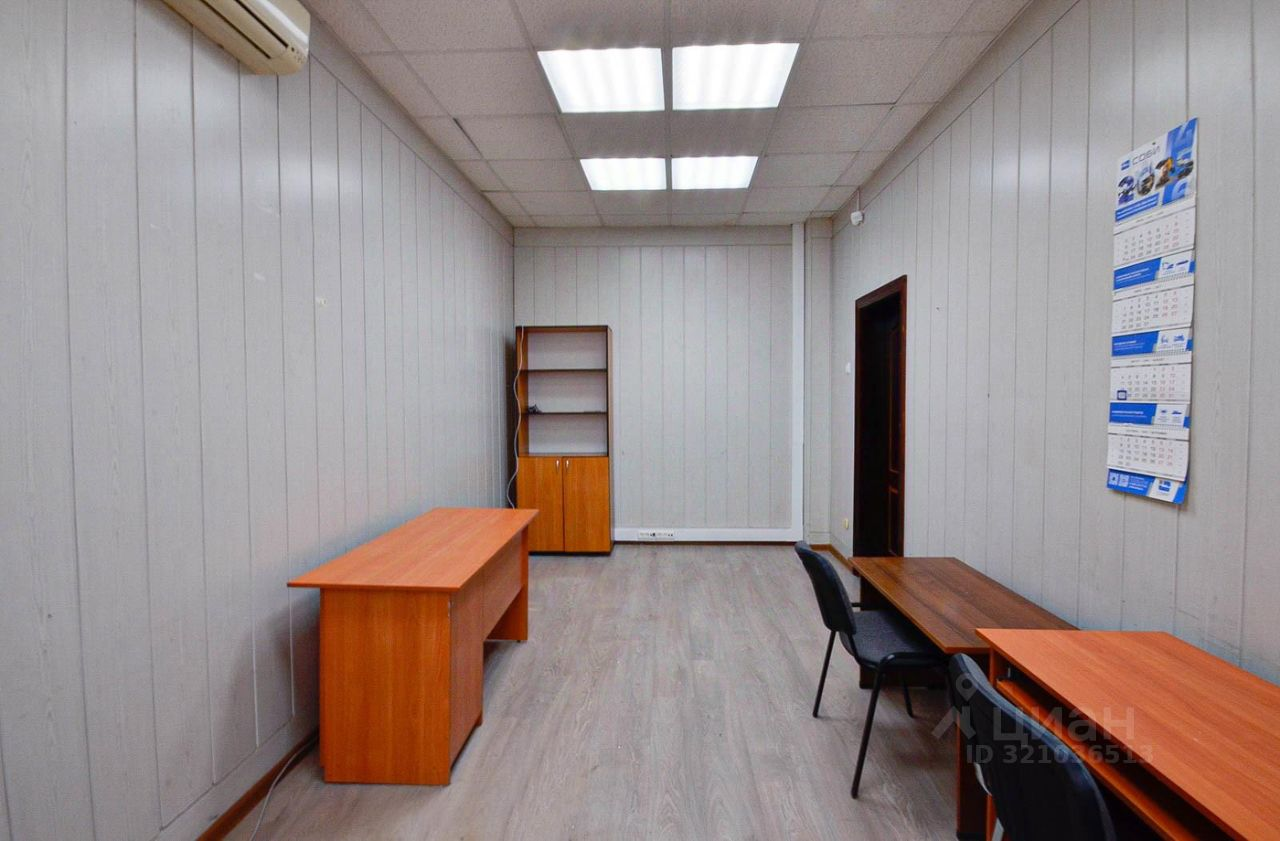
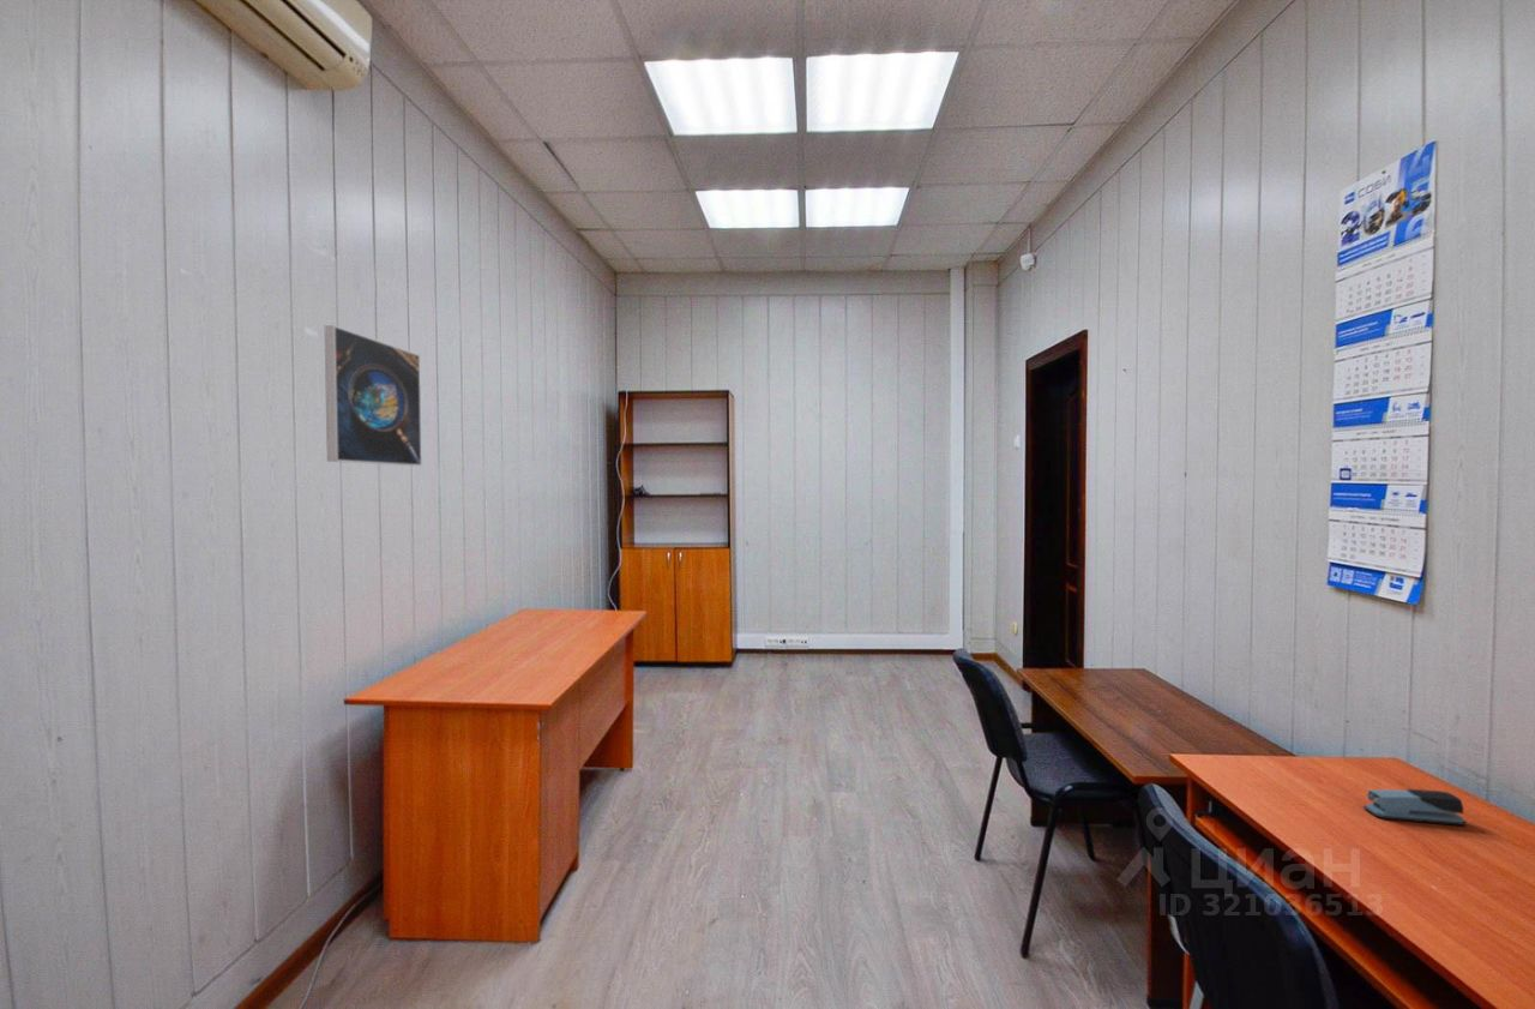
+ stapler (1414, 804)
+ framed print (378, 402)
